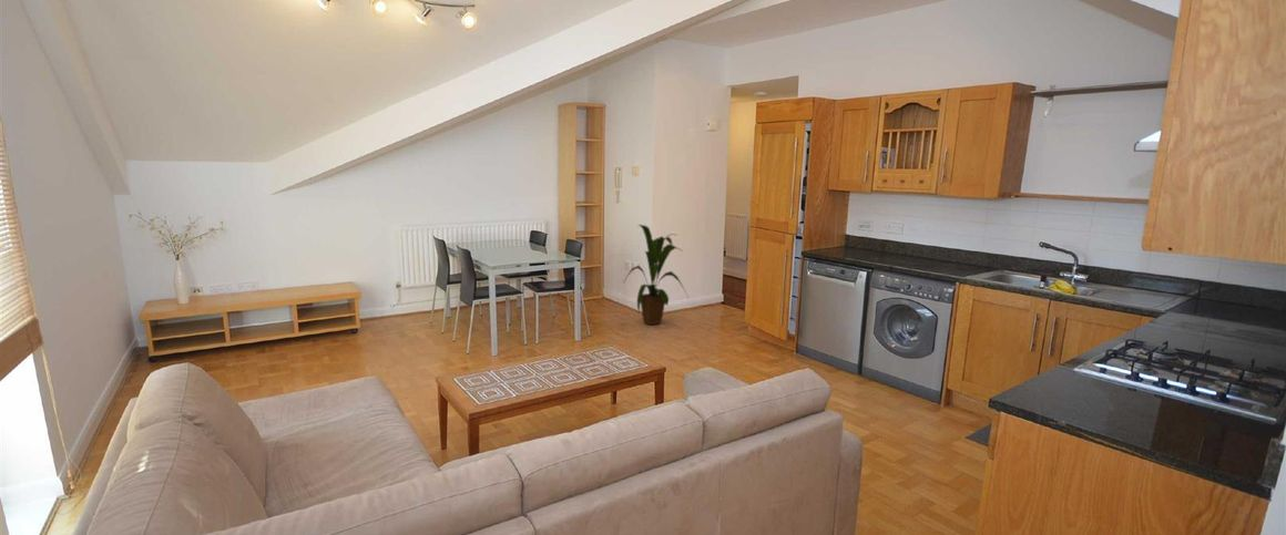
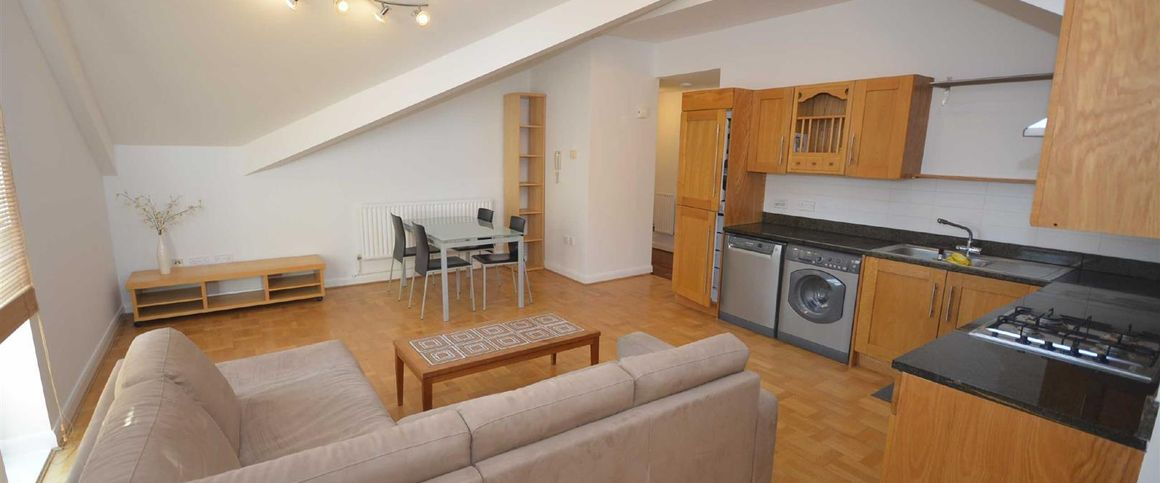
- house plant (660, 271)
